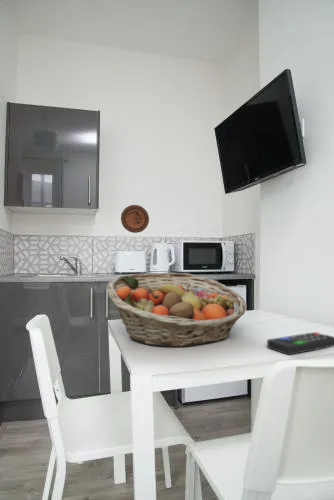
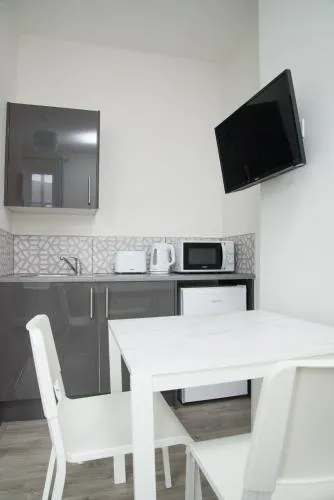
- remote control (302, 342)
- decorative plate (135, 218)
- fruit basket (177, 304)
